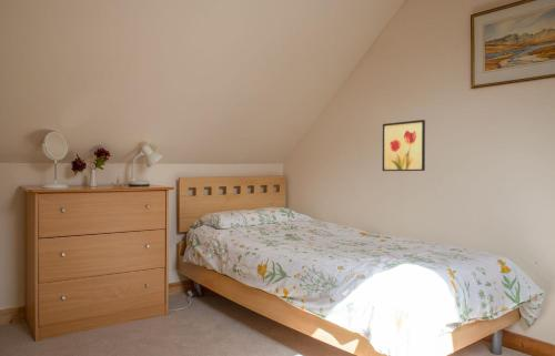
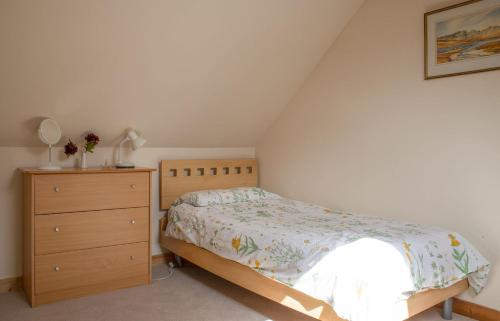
- wall art (403, 146)
